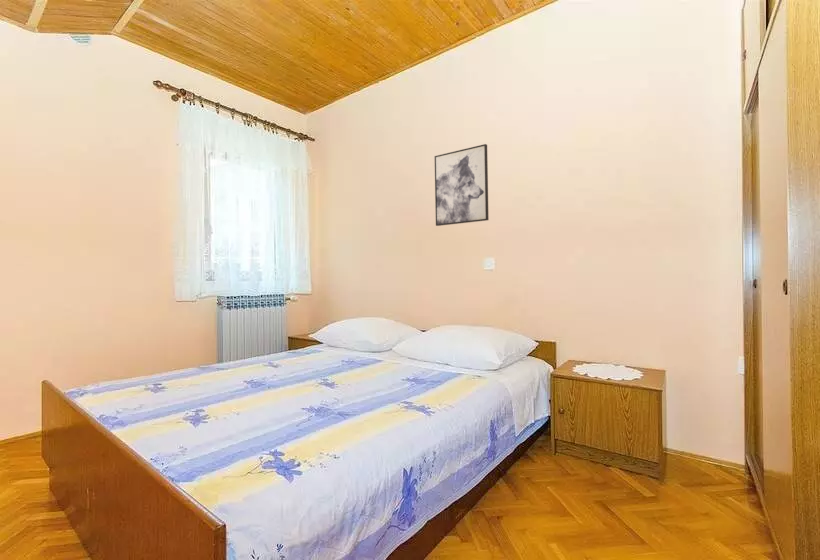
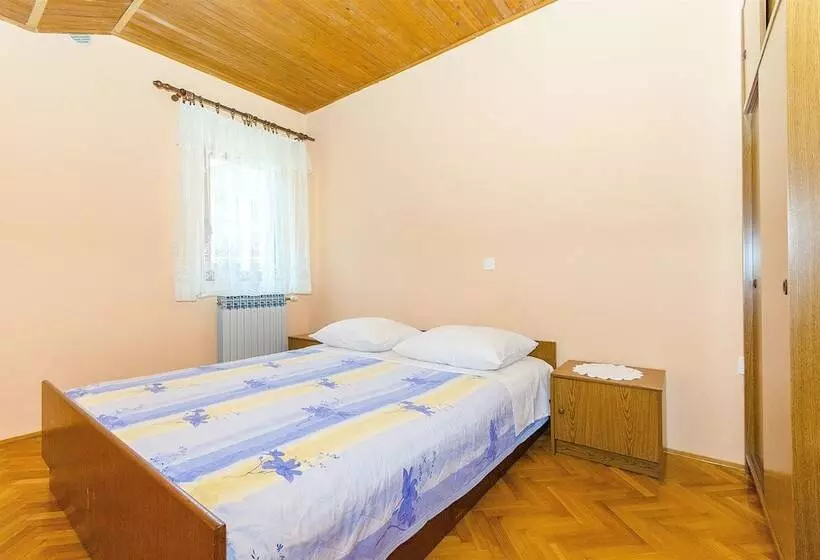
- wall art (460, 186)
